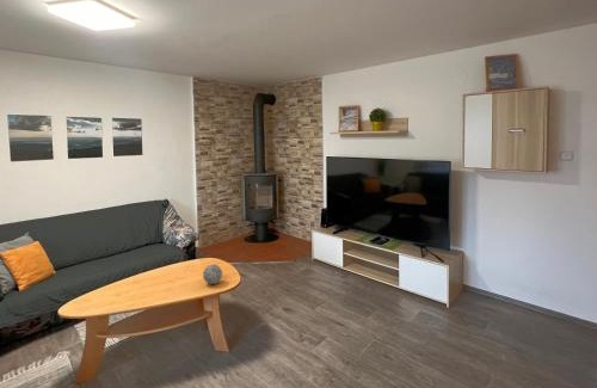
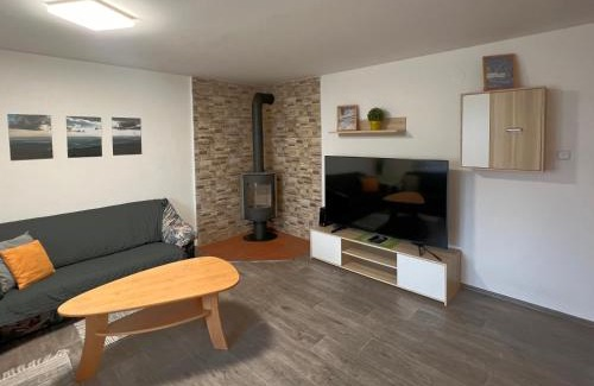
- decorative ball (213, 273)
